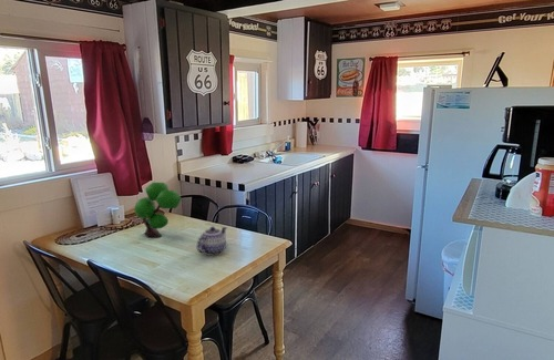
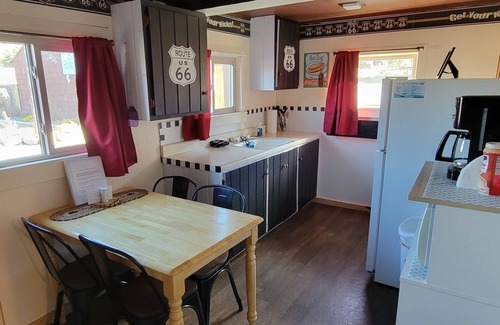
- teapot (213, 238)
- plant (157, 210)
